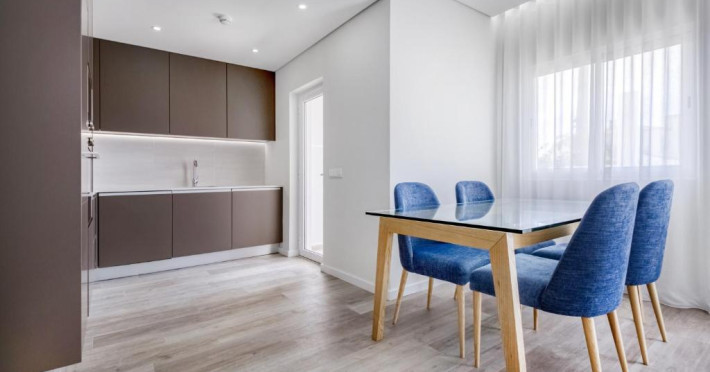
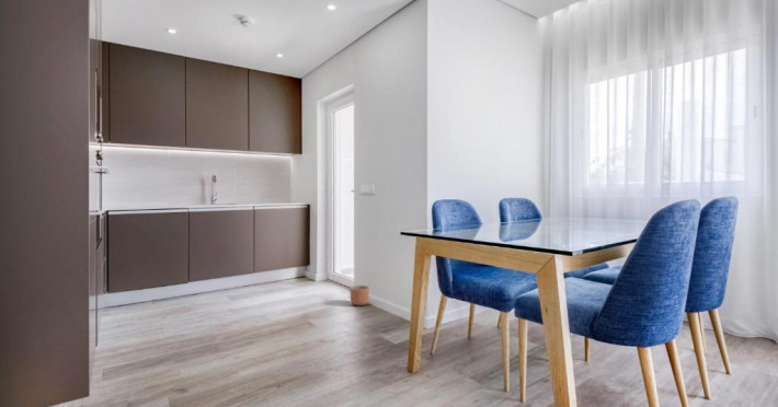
+ planter (359, 295)
